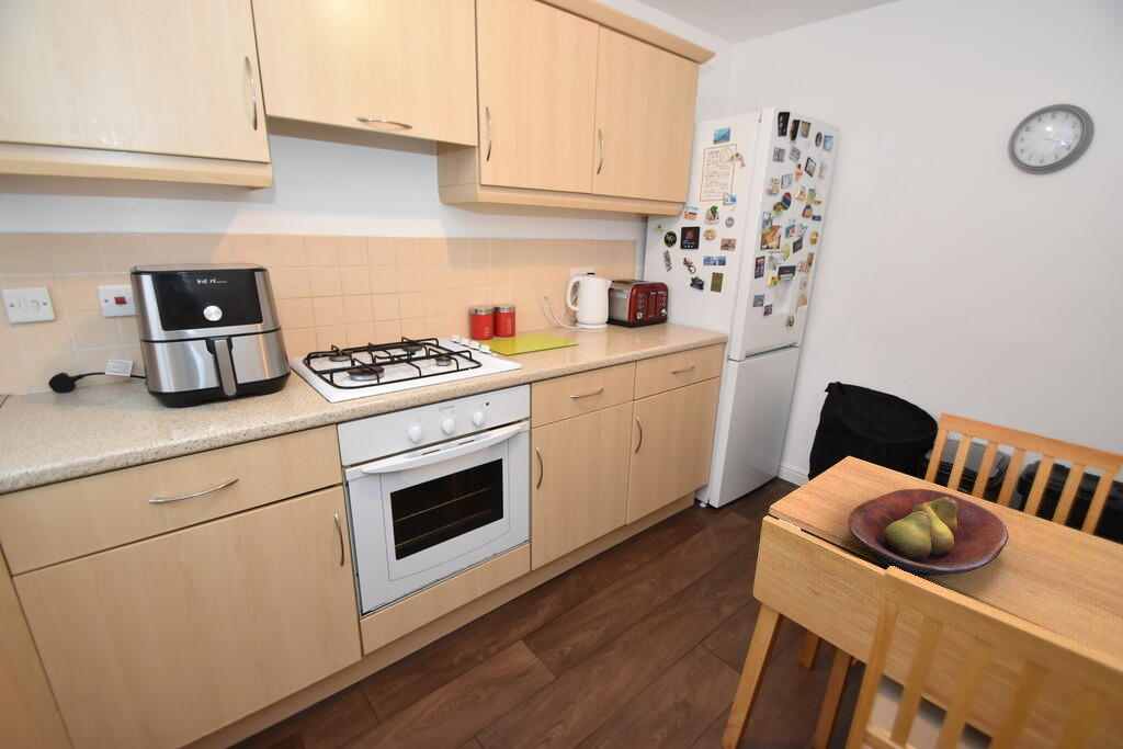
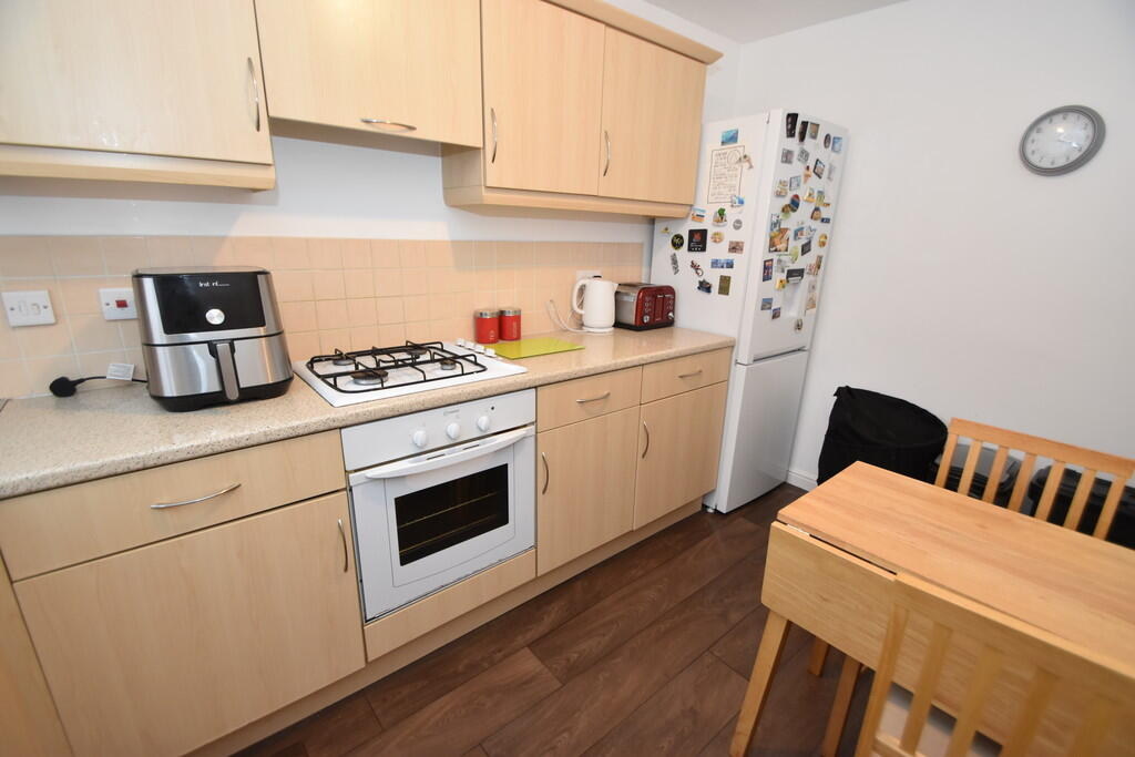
- fruit bowl (927, 525)
